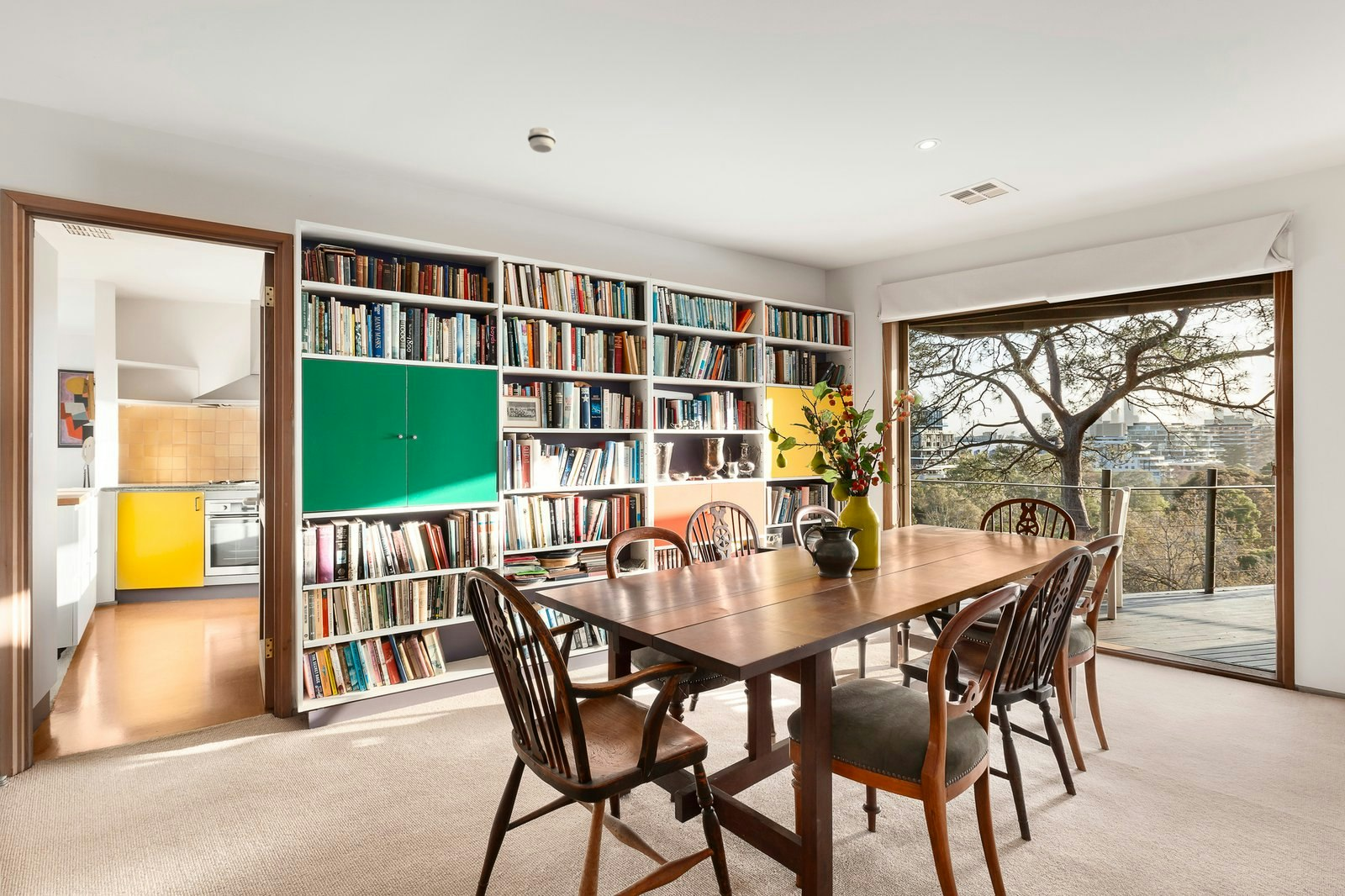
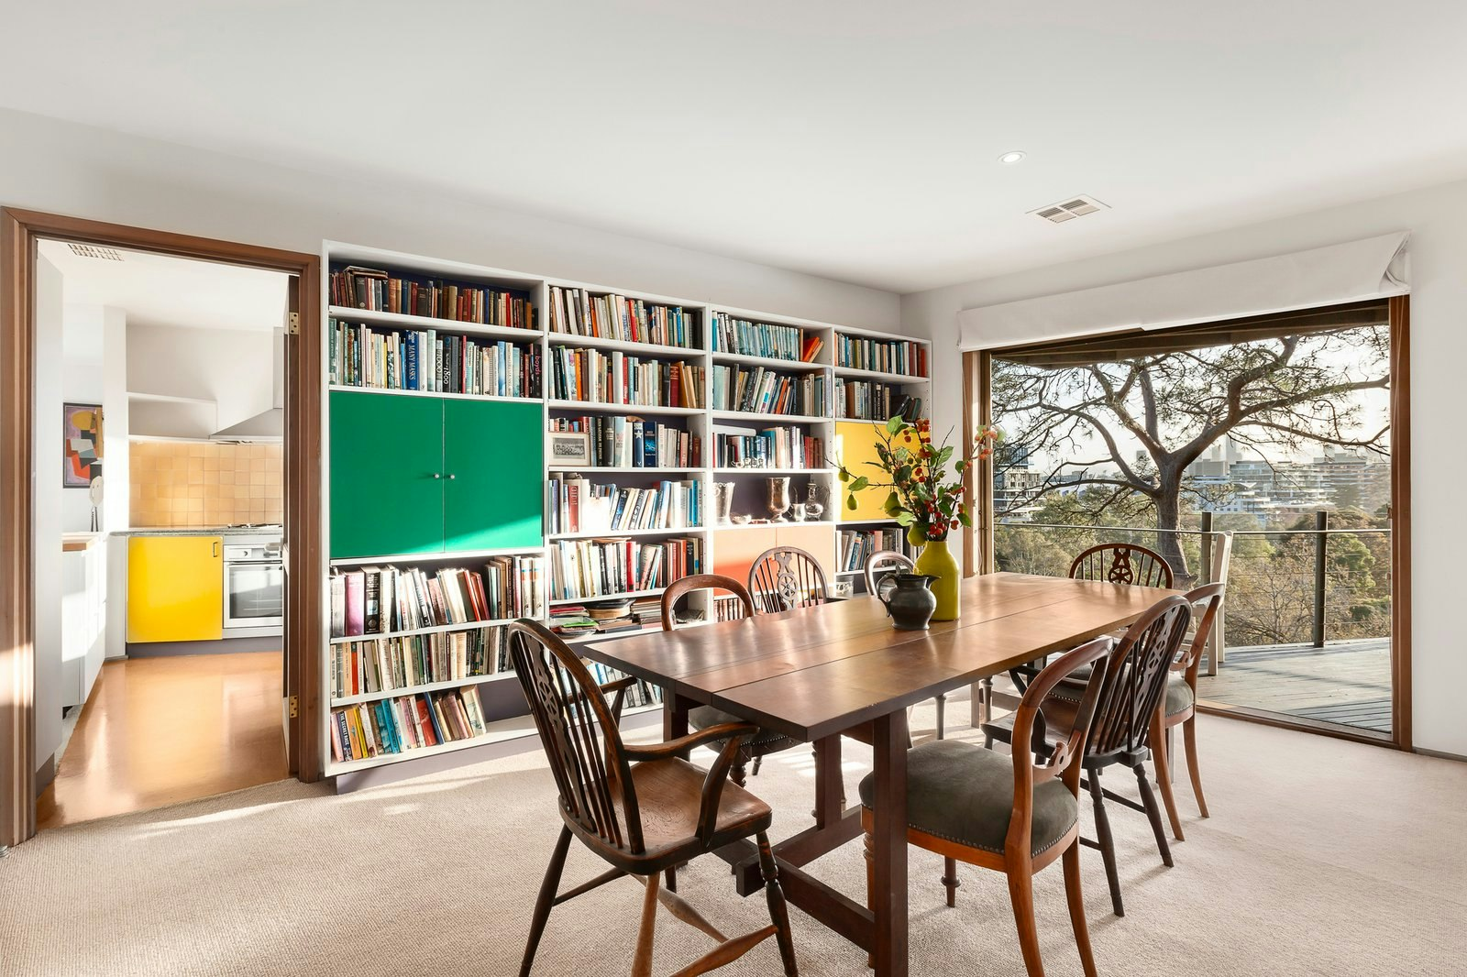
- smoke detector (541, 140)
